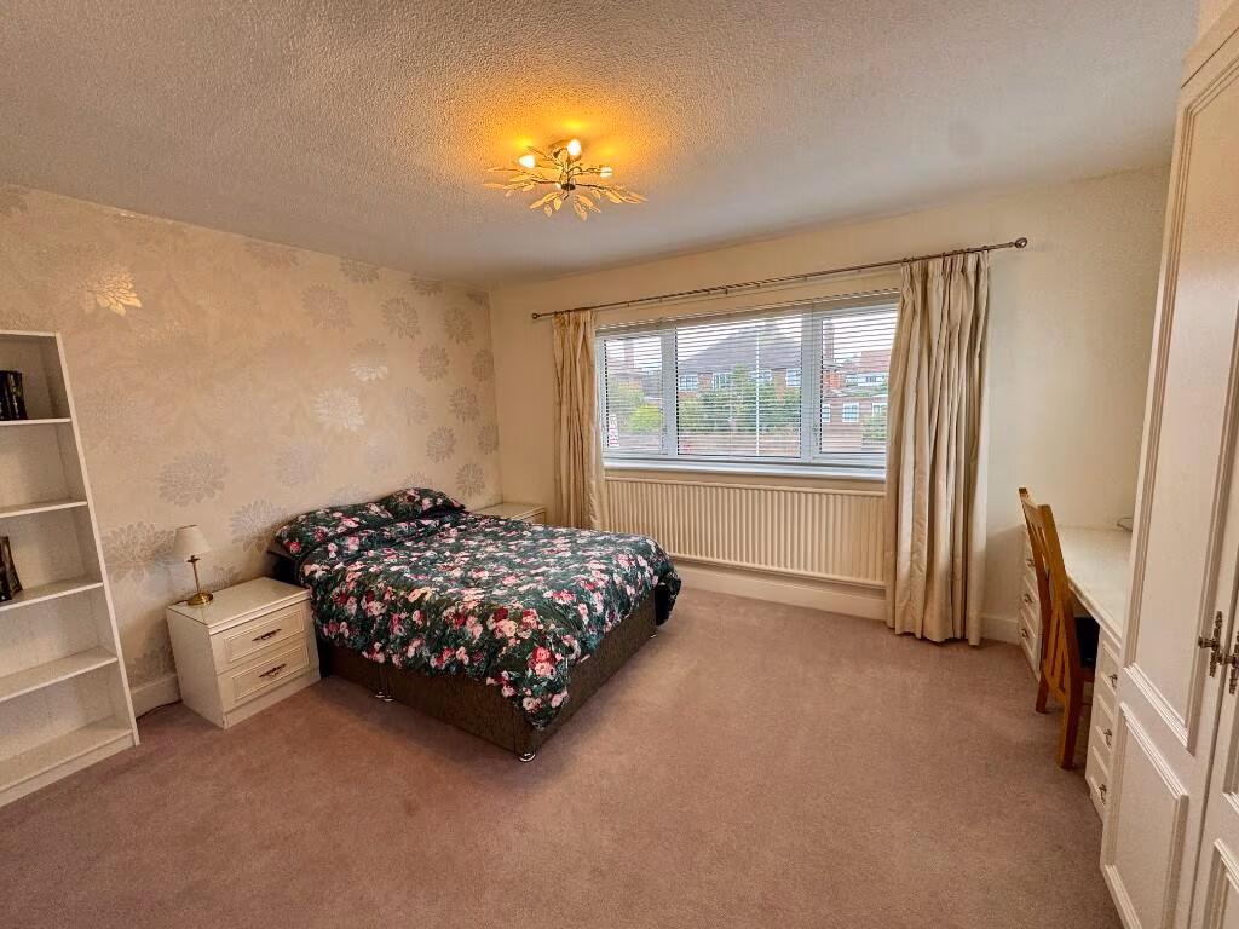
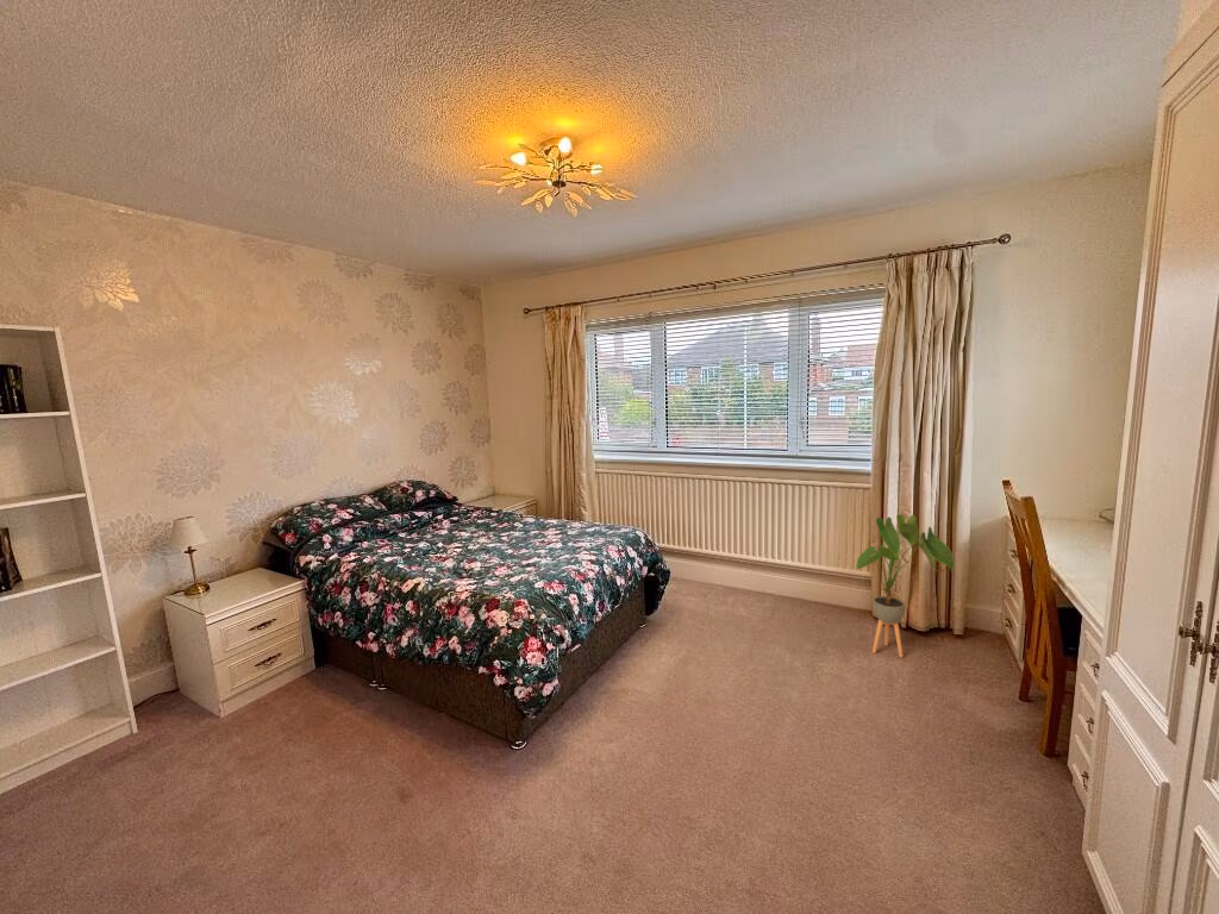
+ house plant (894, 581)
